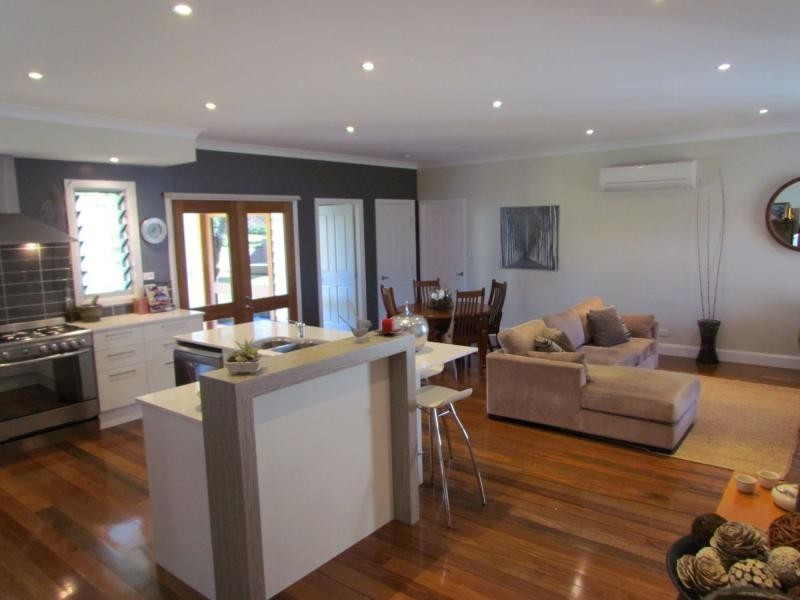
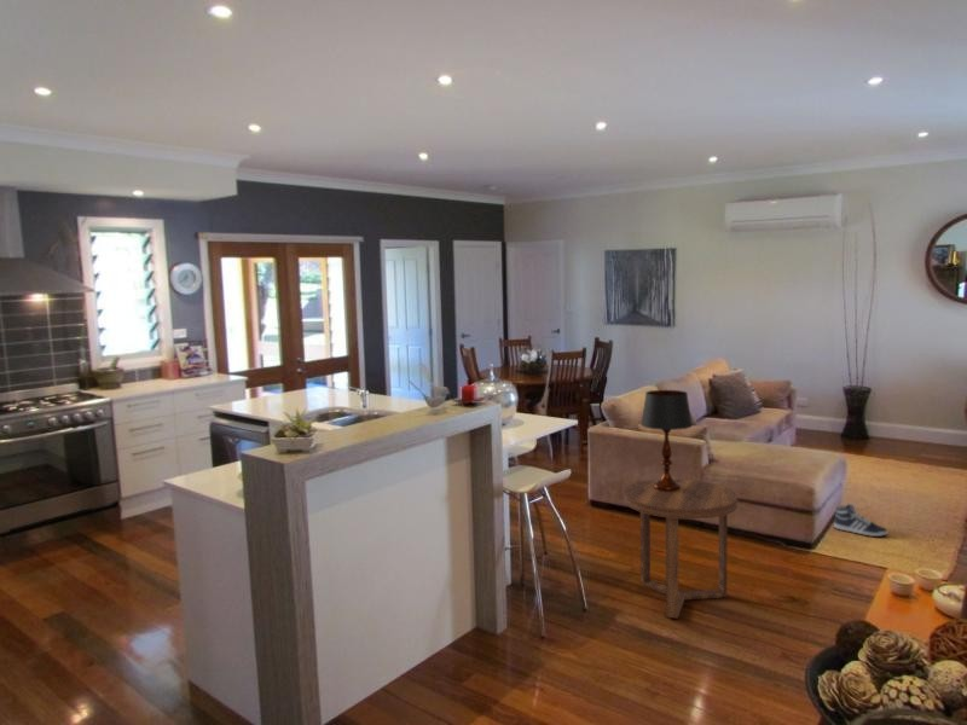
+ sneaker (859, 518)
+ table lamp (666, 440)
+ side table (677, 545)
